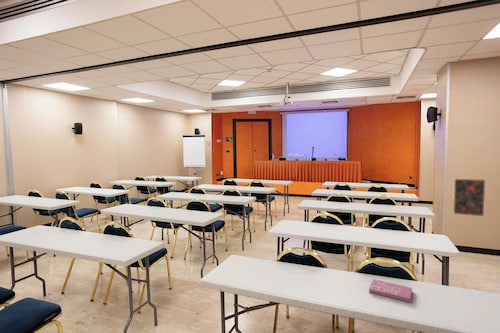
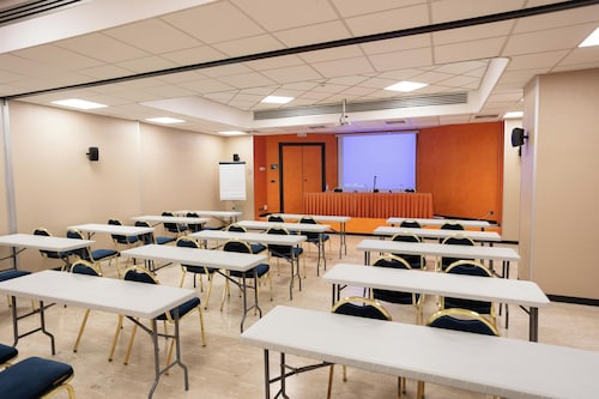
- book (390, 289)
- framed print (468, 197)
